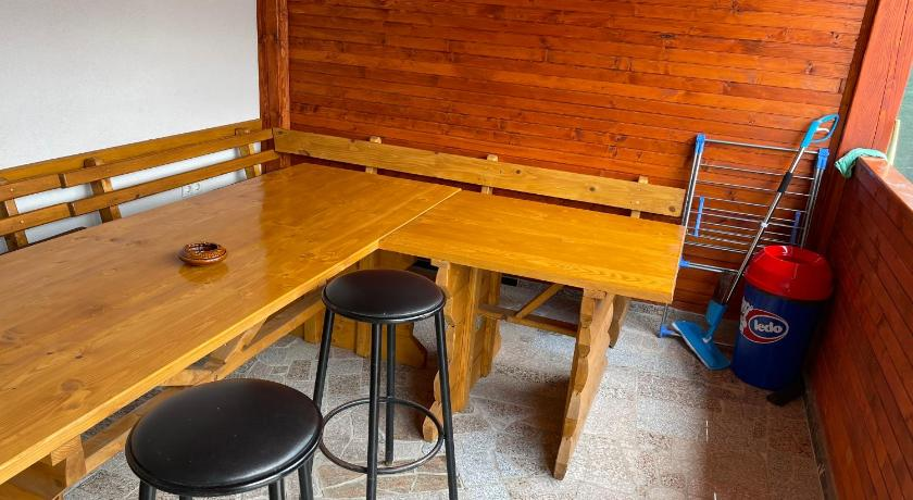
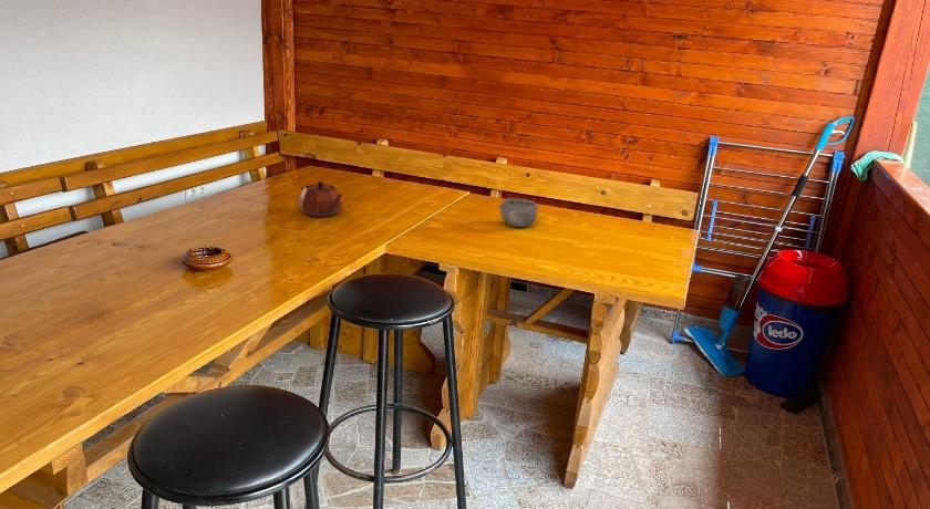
+ teapot (321, 197)
+ bowl (518, 212)
